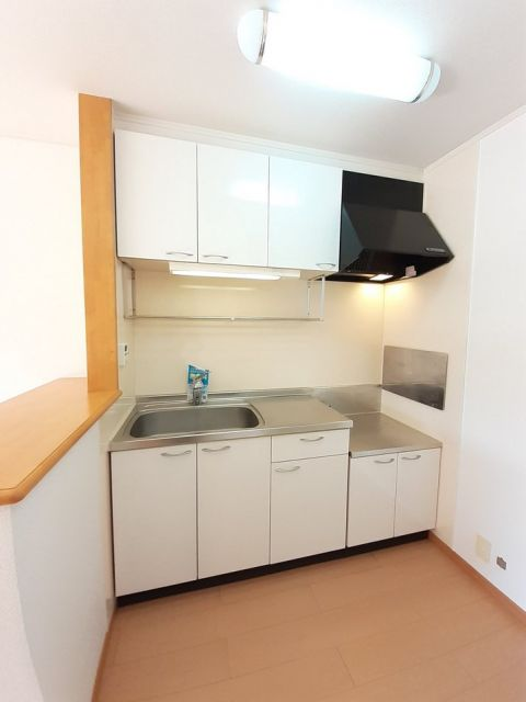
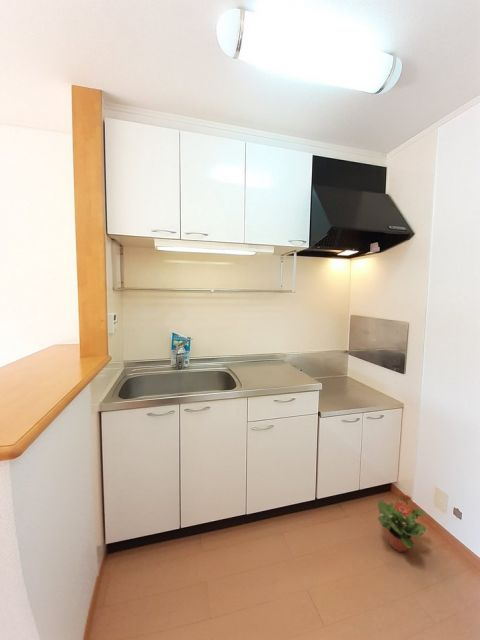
+ potted plant (401, 521)
